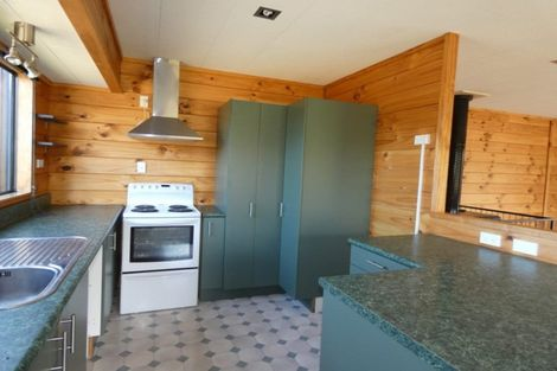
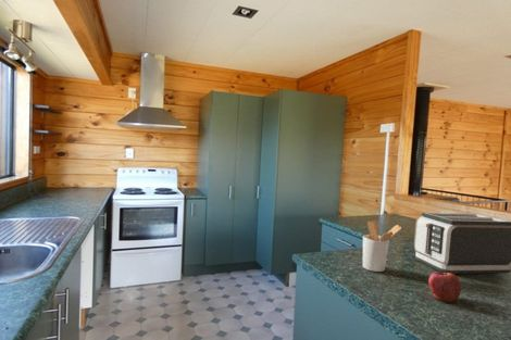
+ apple (444, 285)
+ utensil holder (382, 245)
+ toaster (460, 240)
